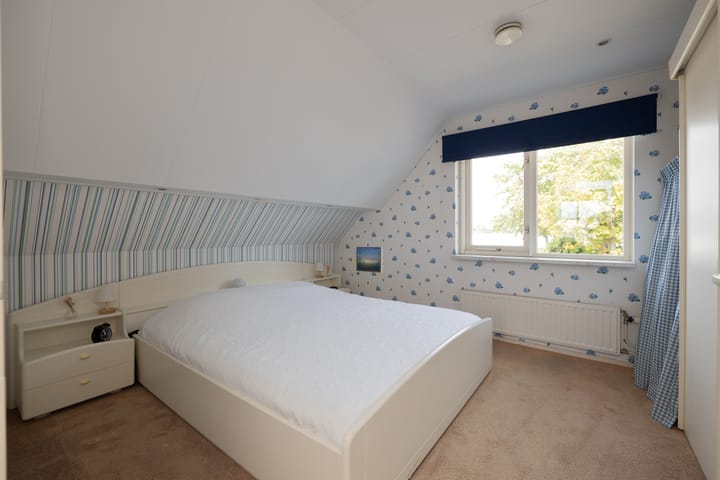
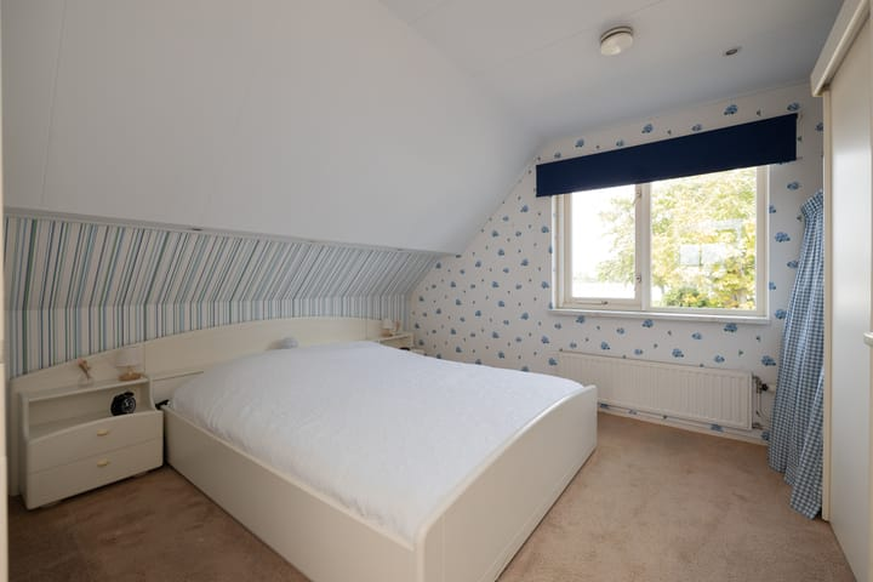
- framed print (369, 259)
